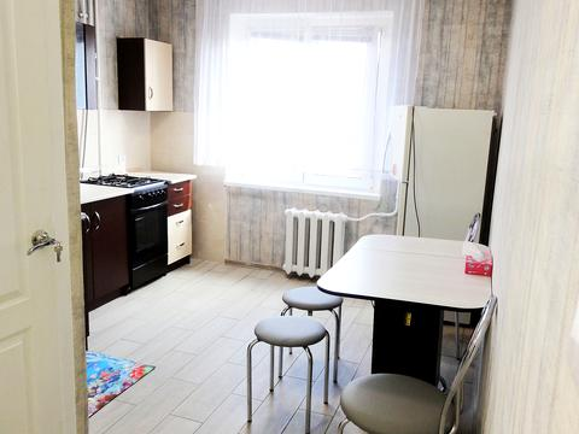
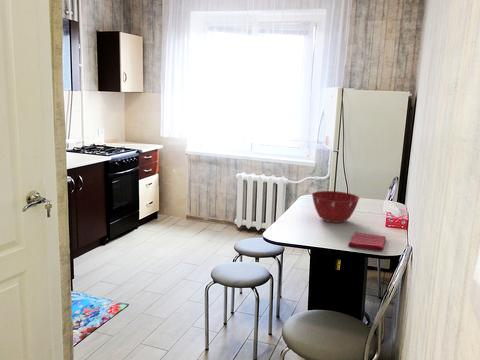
+ dish towel (367, 240)
+ mixing bowl (334, 207)
